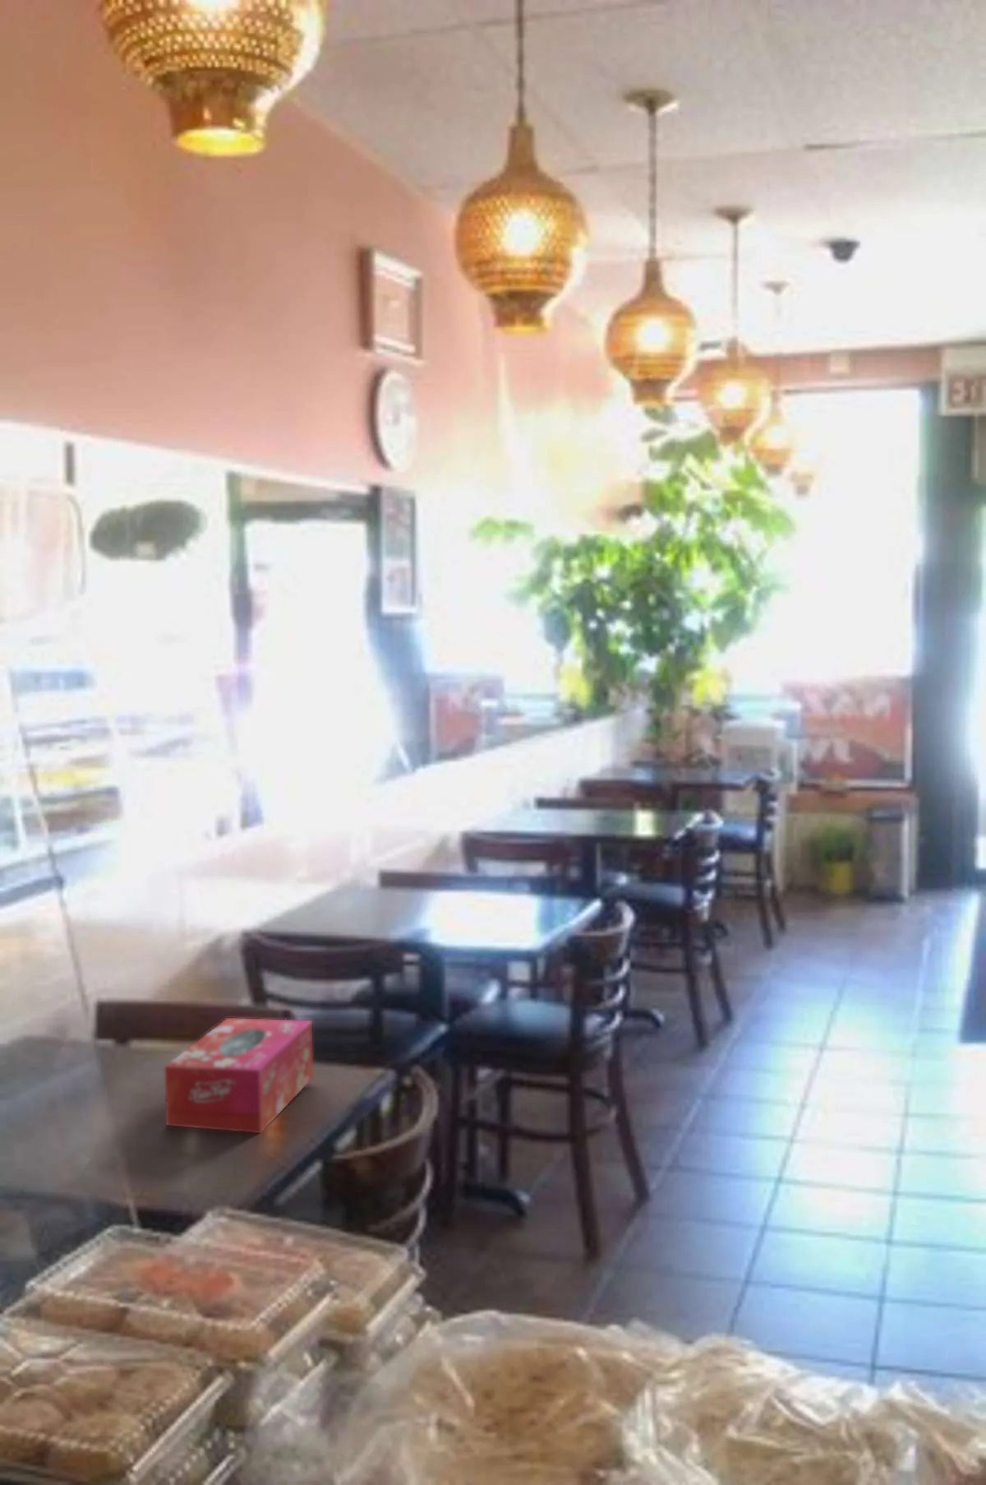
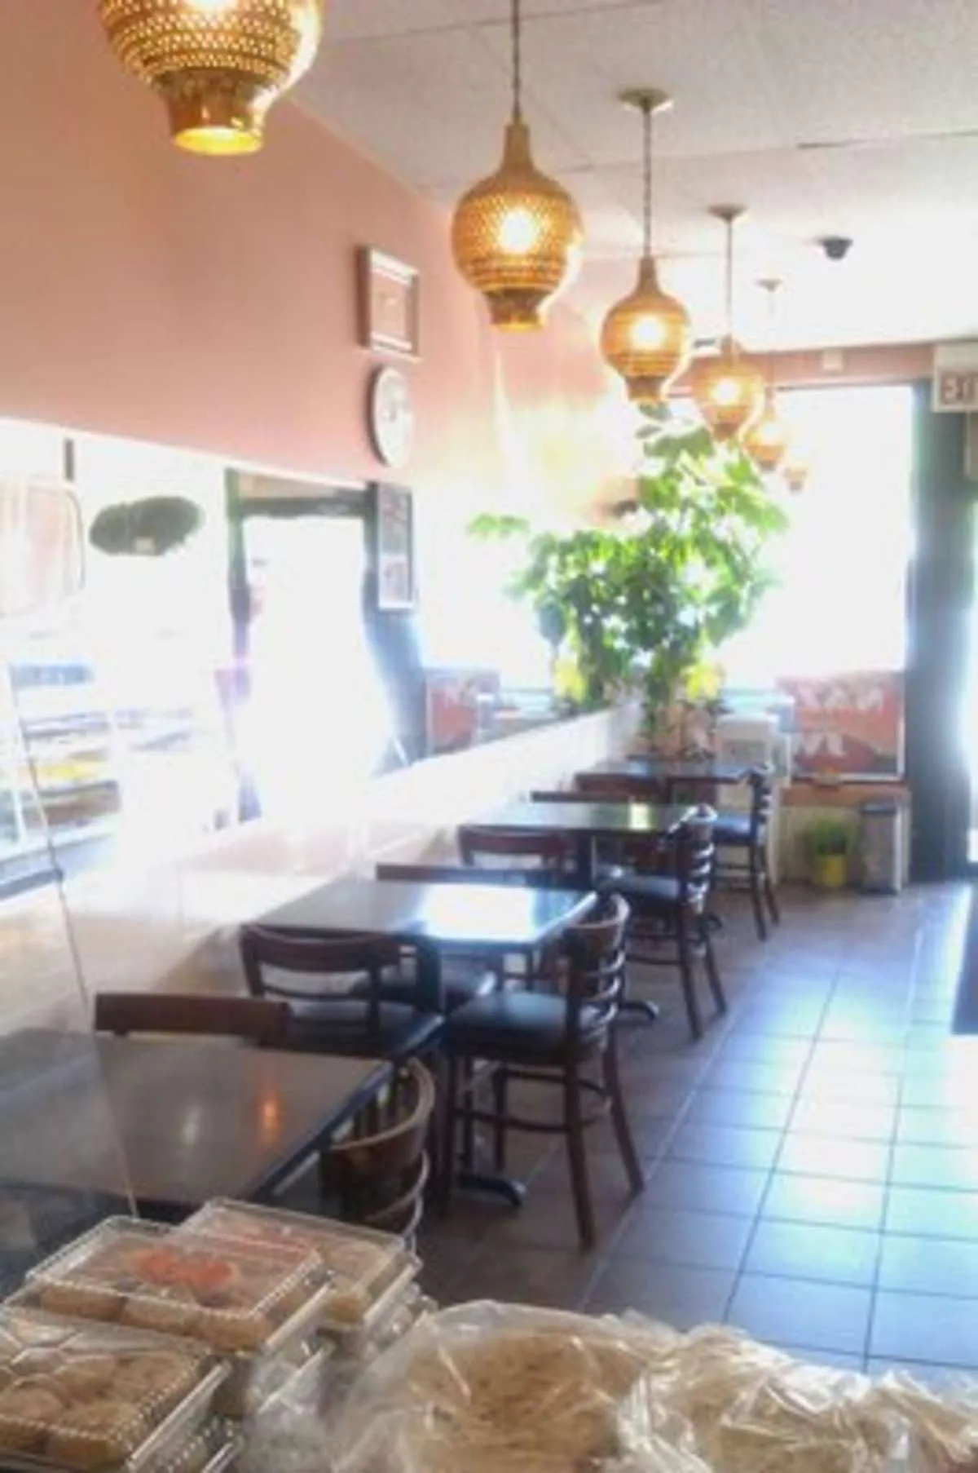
- tissue box (242, 1072)
